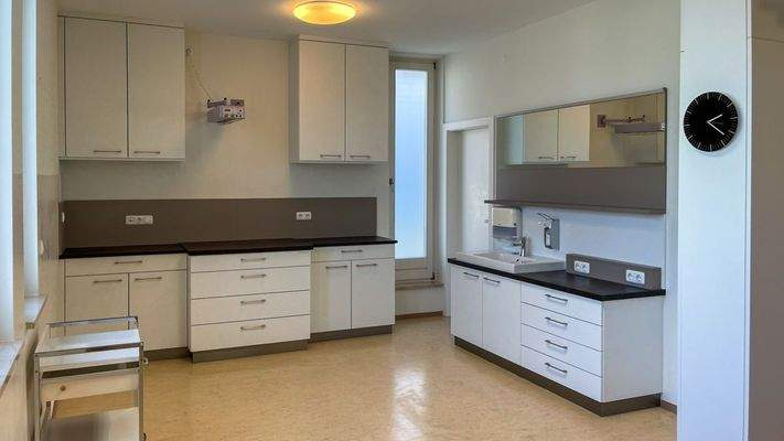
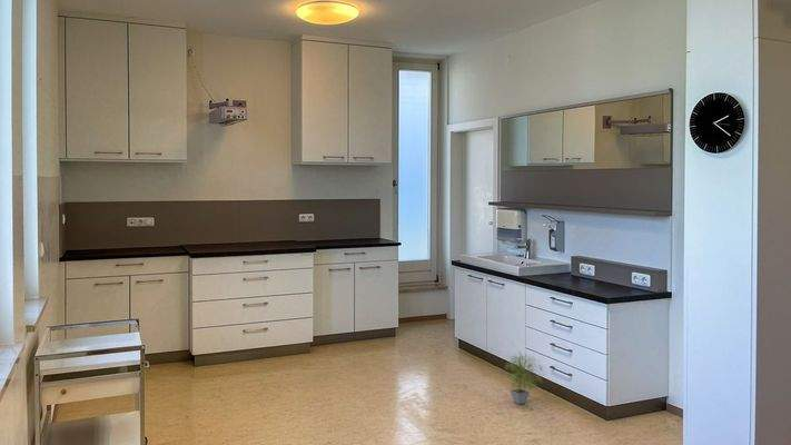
+ potted plant (523, 376)
